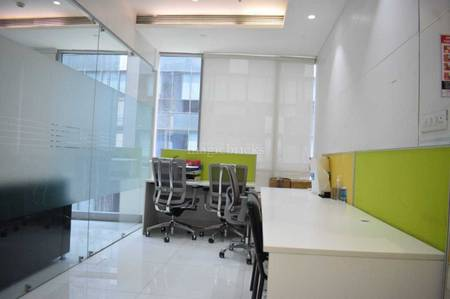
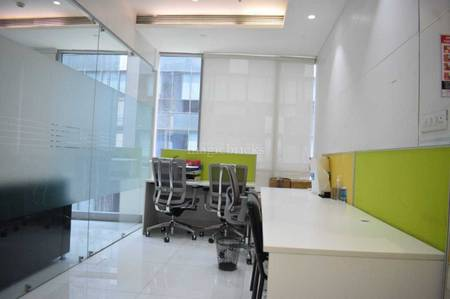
+ wastebasket (228, 253)
